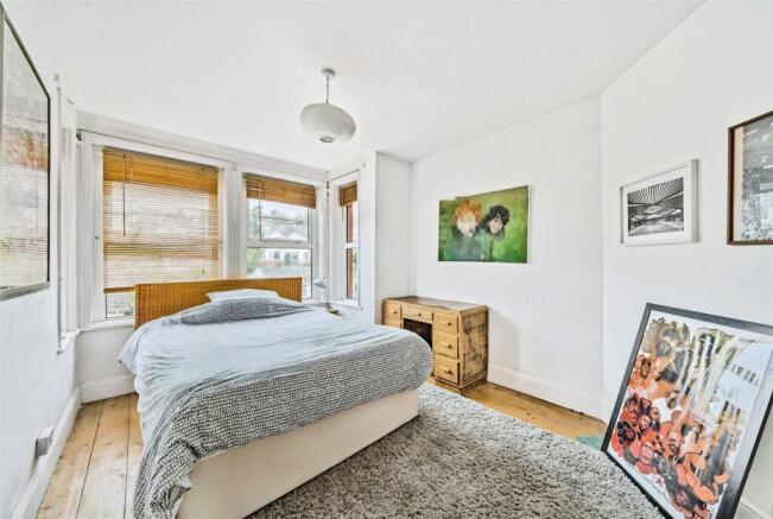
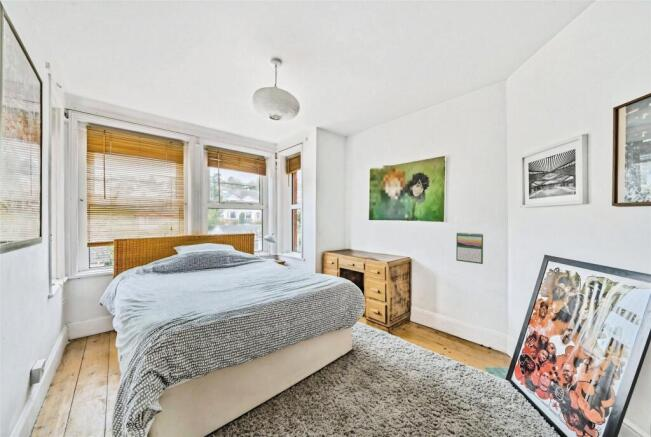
+ calendar (469, 247)
